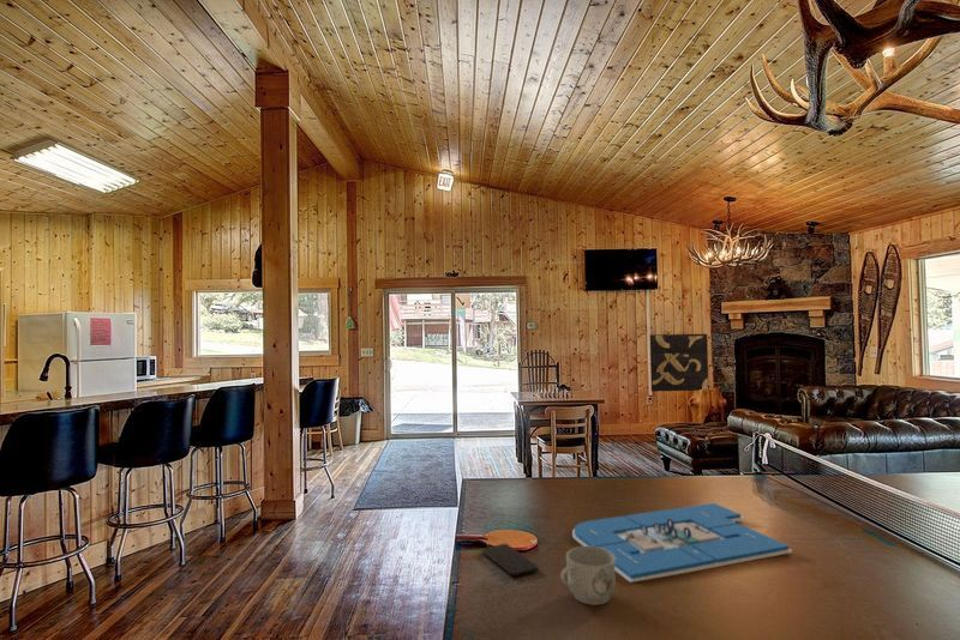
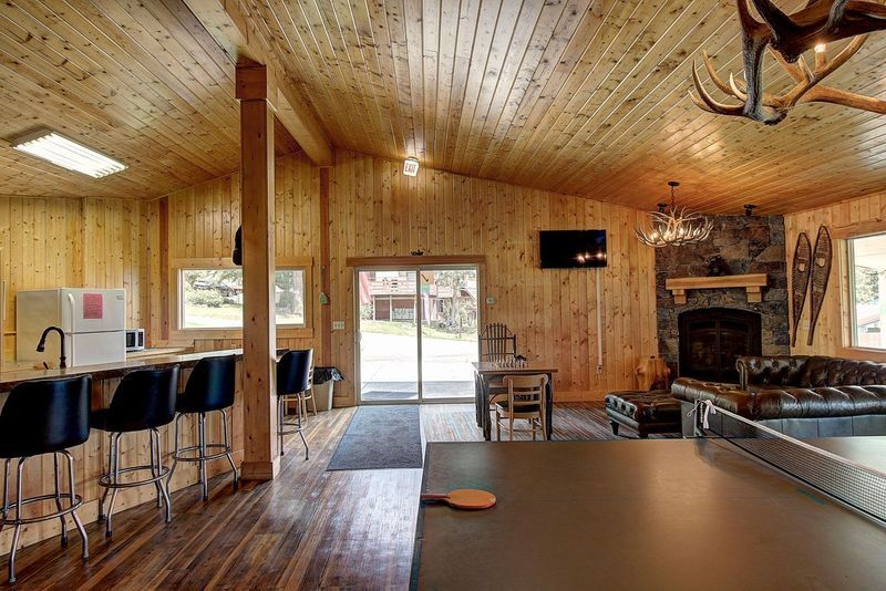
- board game (679, 530)
- mug (586, 576)
- smartphone (509, 559)
- wall art (678, 362)
